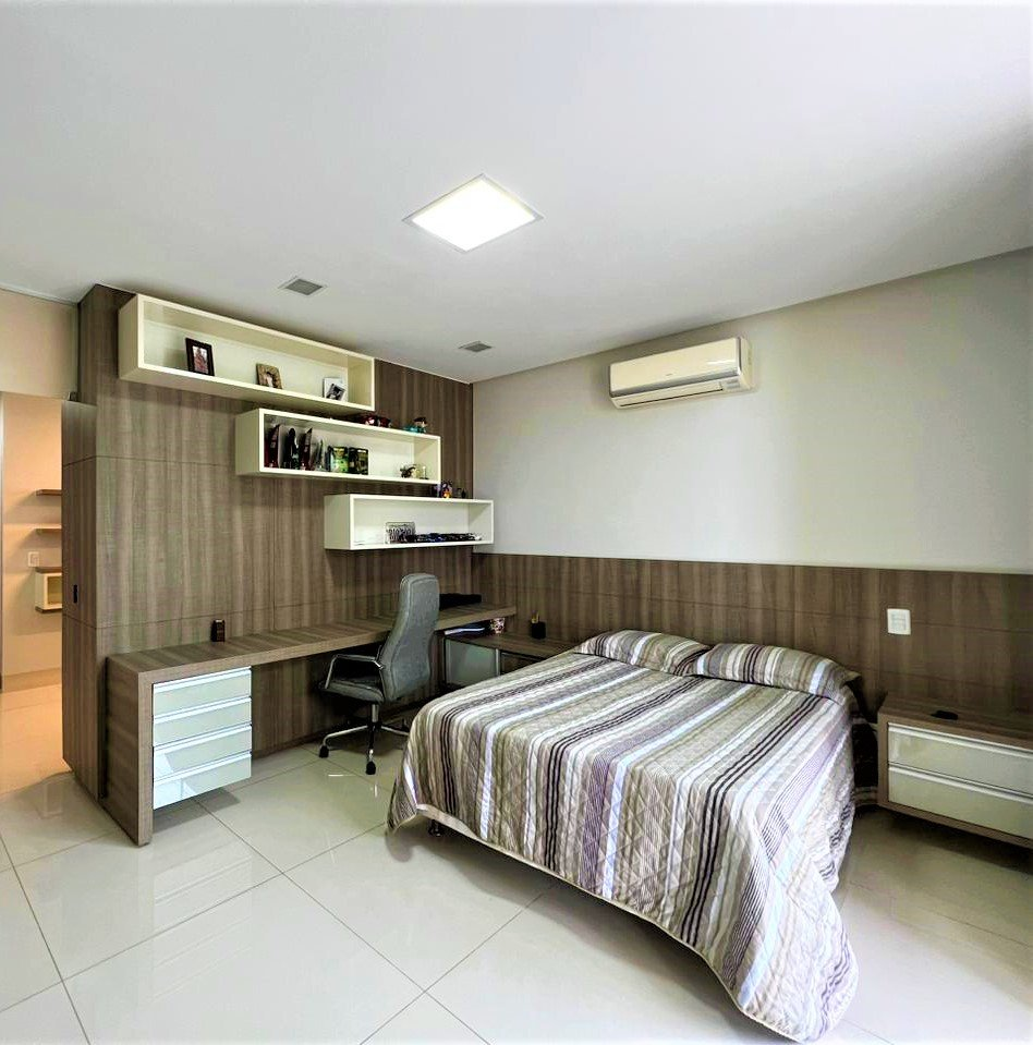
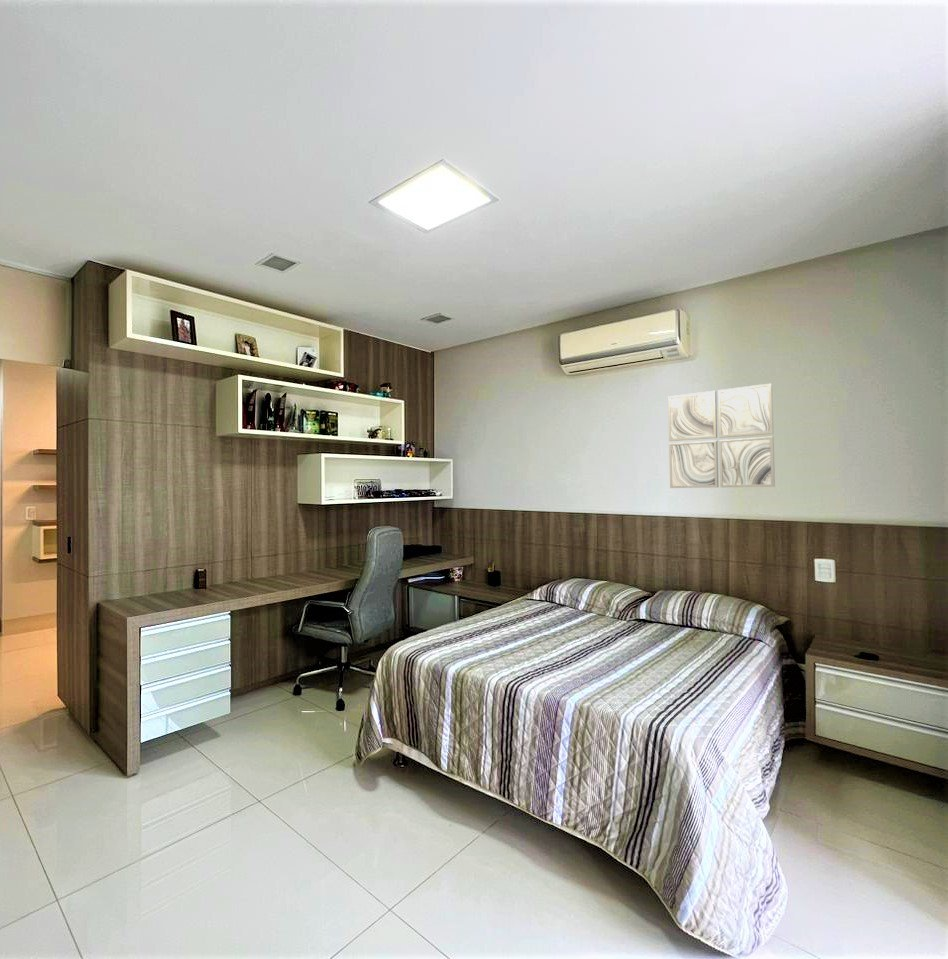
+ wall art (719, 440)
